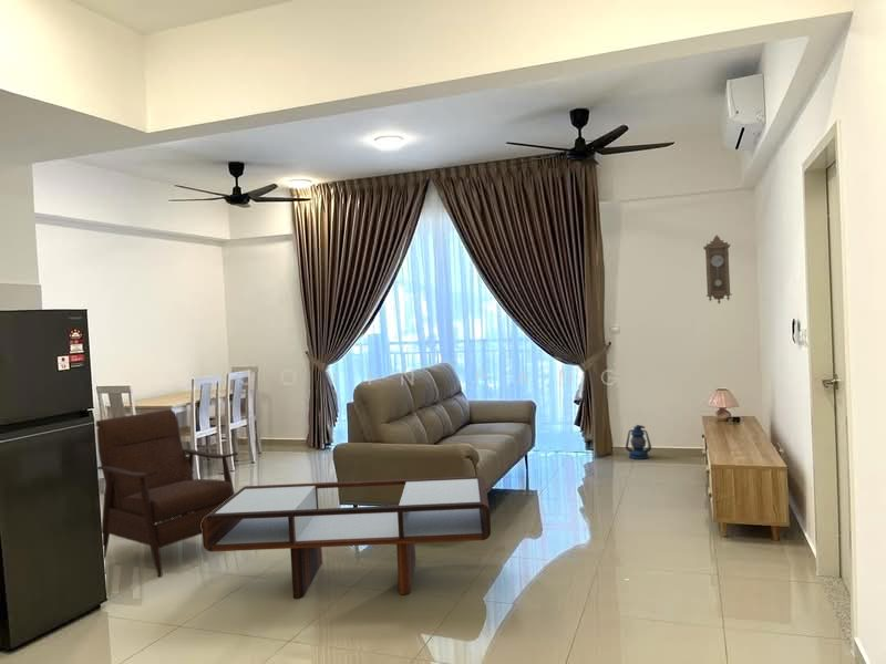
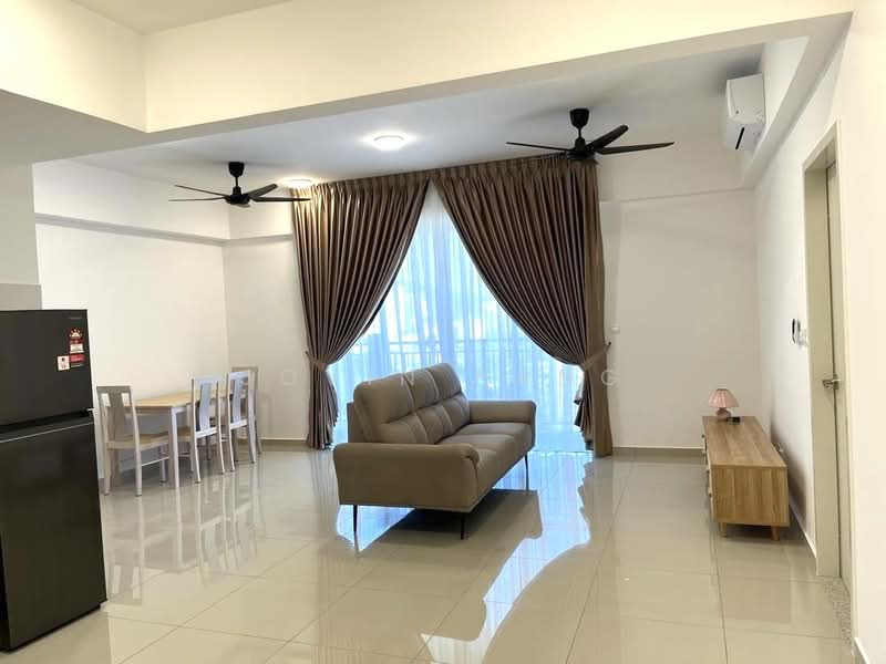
- armchair (166, 484)
- coffee table (356, 536)
- lantern (638, 440)
- pendulum clock (718, 269)
